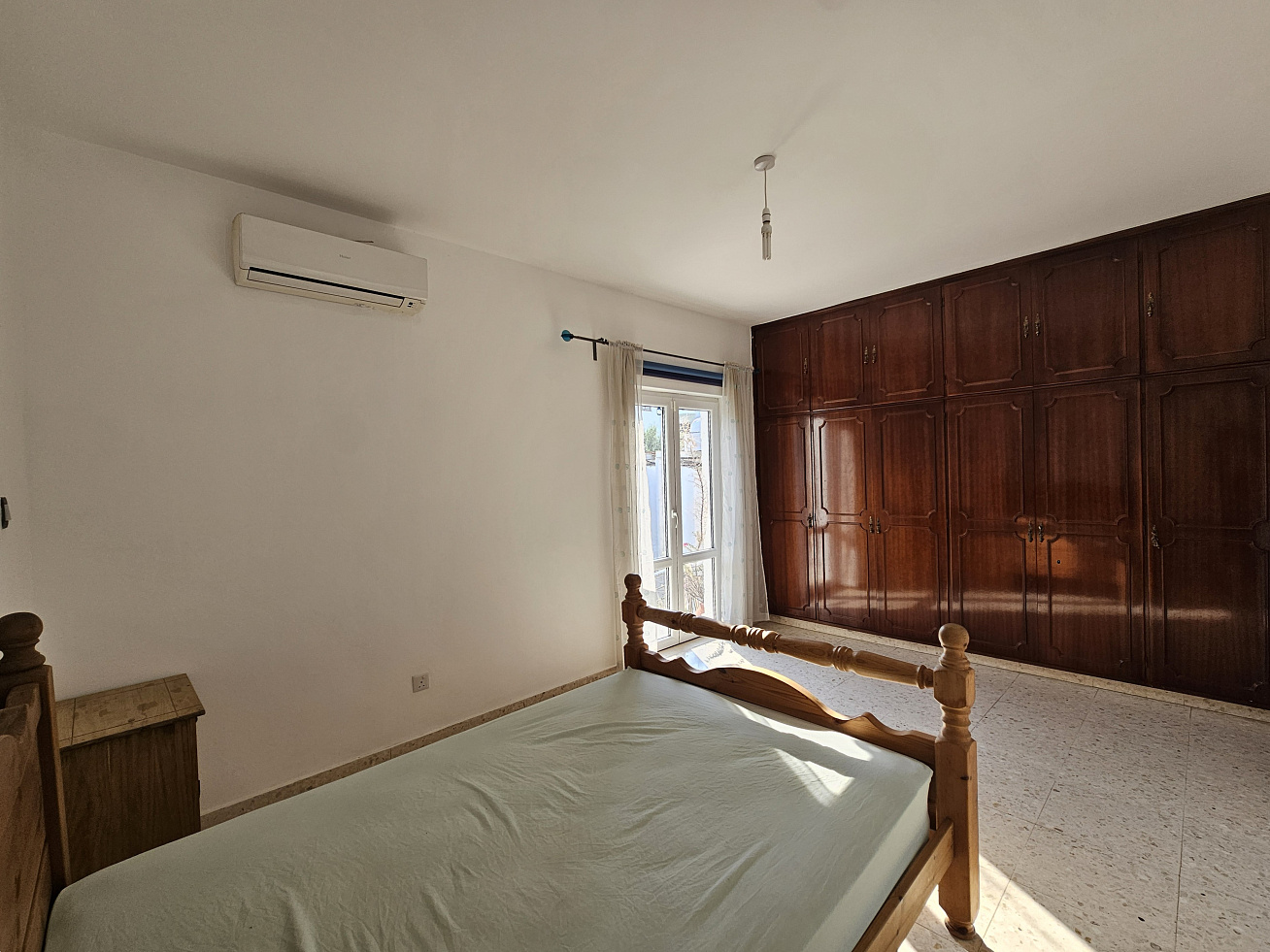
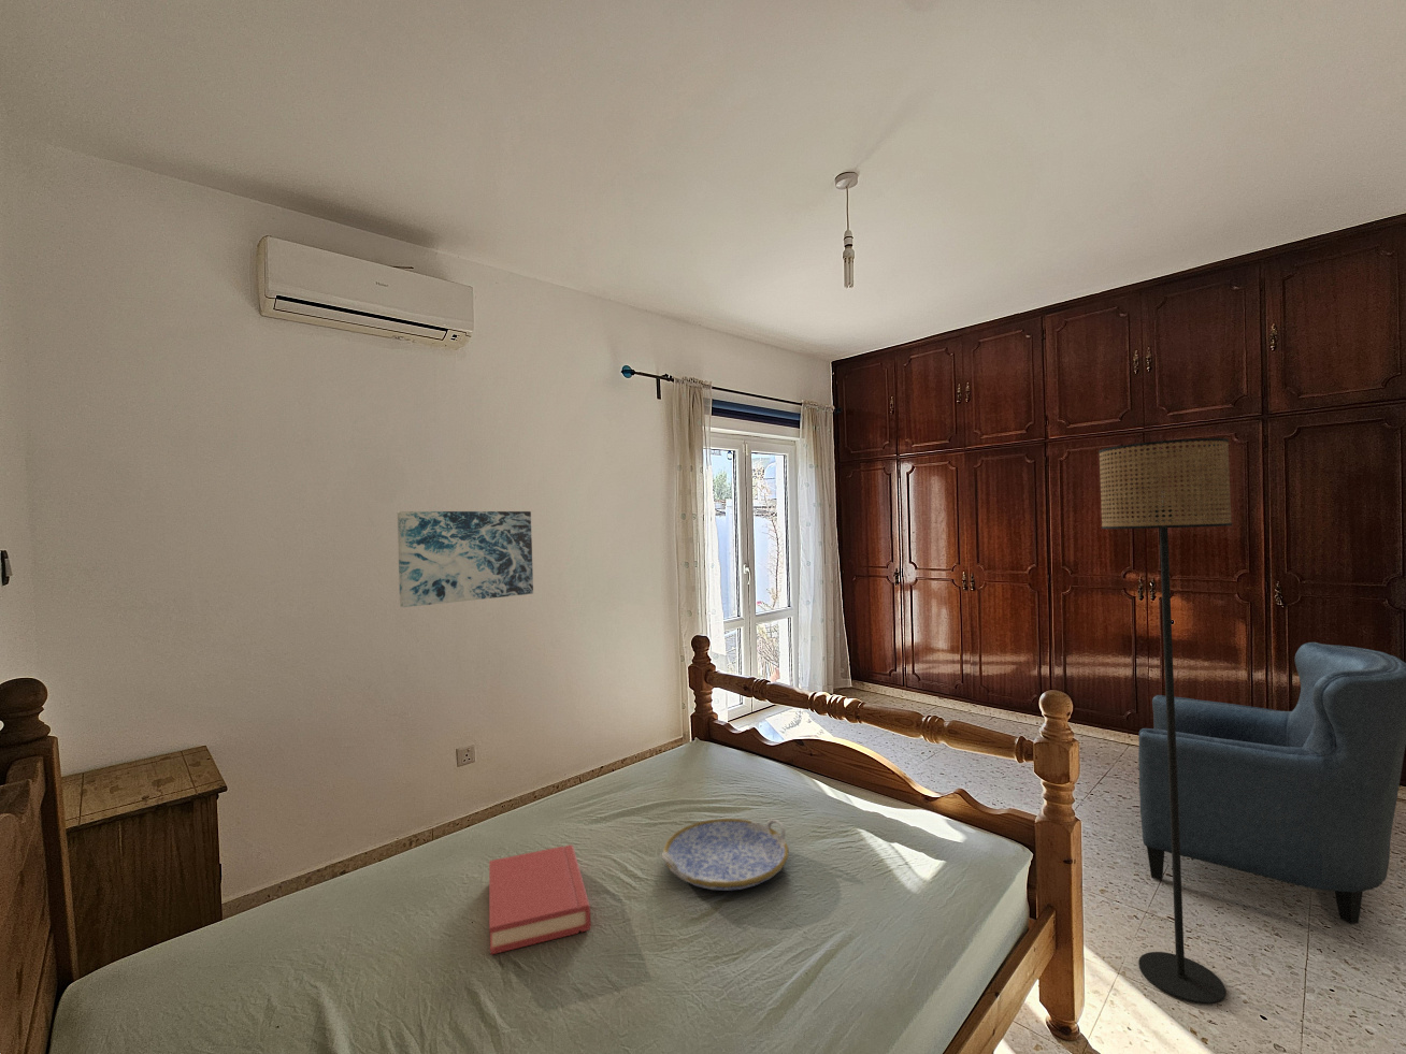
+ hardback book (537, 892)
+ serving tray (725, 850)
+ wall art (469, 556)
+ armchair (1267, 760)
+ floor lamp (1169, 710)
